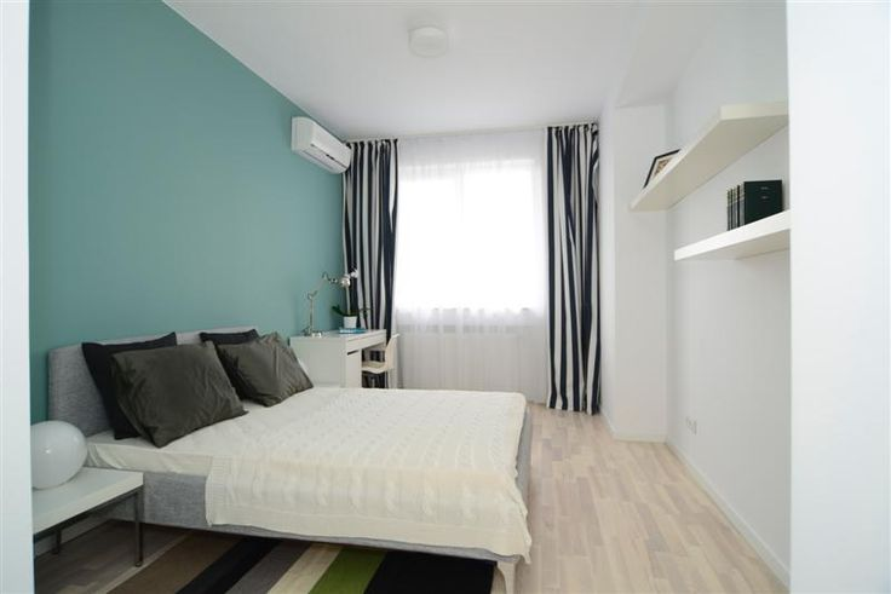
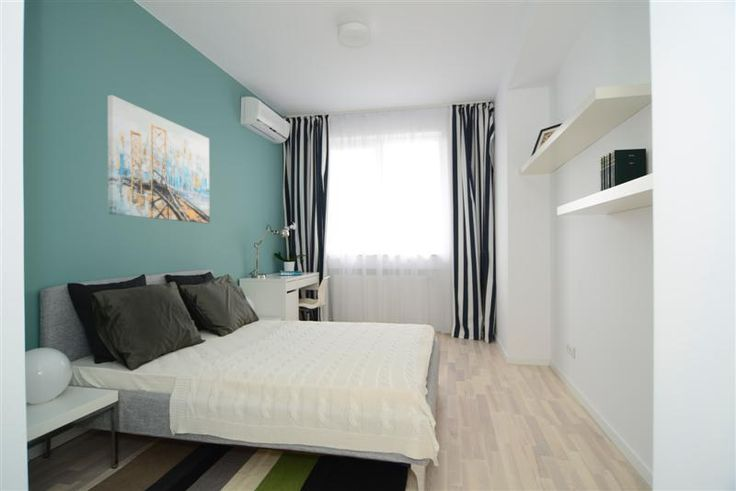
+ wall art (167, 169)
